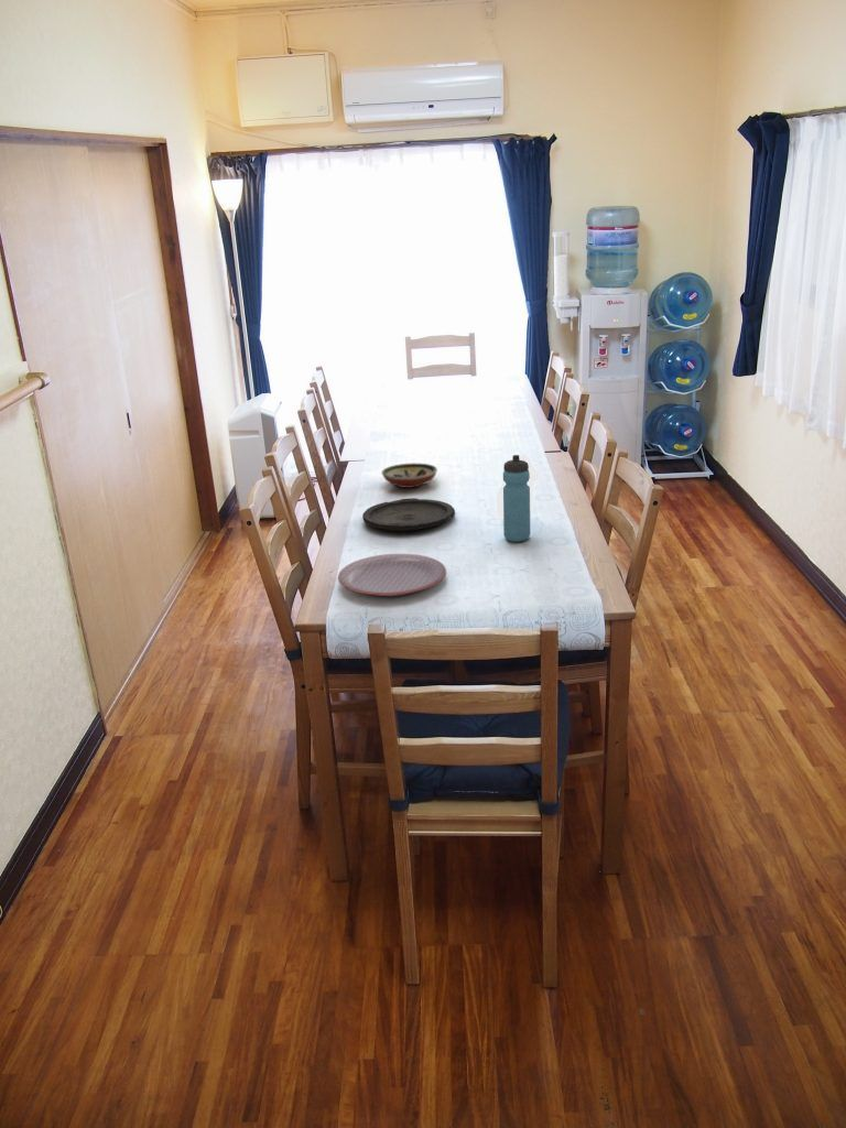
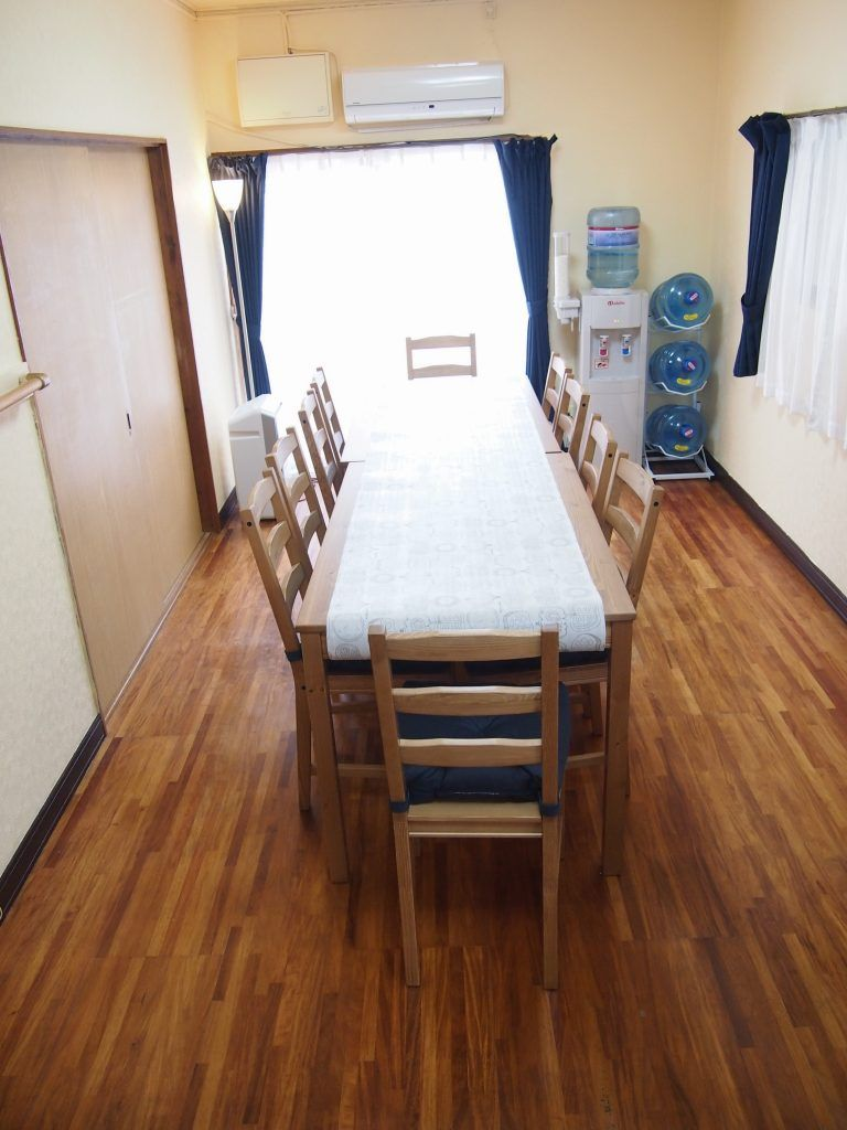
- plate (409, 514)
- plate (392, 576)
- water bottle (517, 497)
- decorative bowl (410, 477)
- box (528, 484)
